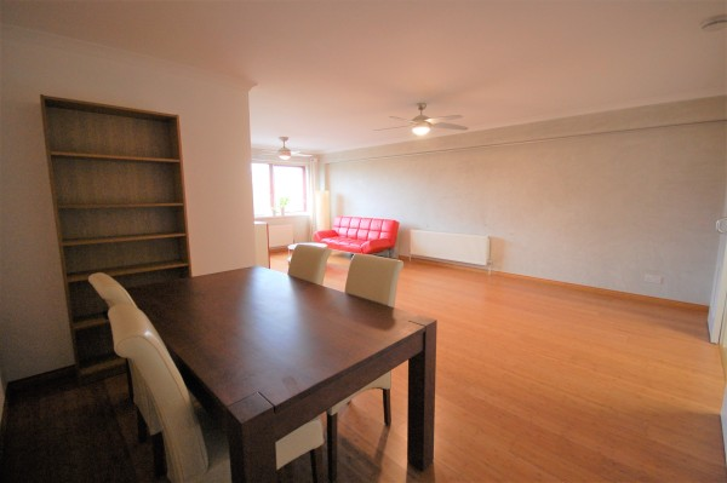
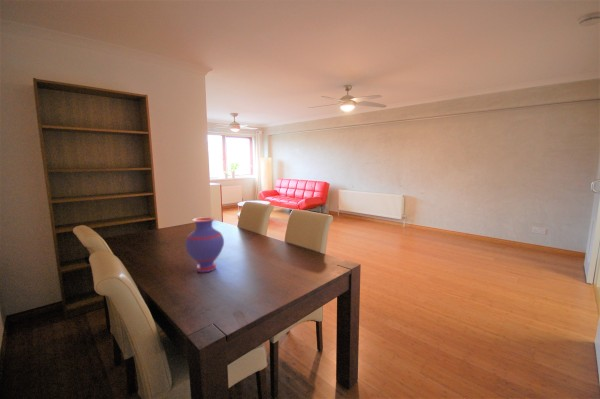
+ vase (205, 244)
